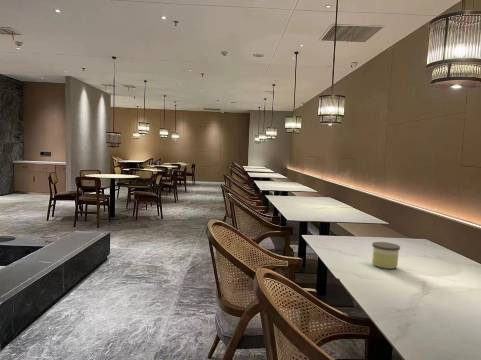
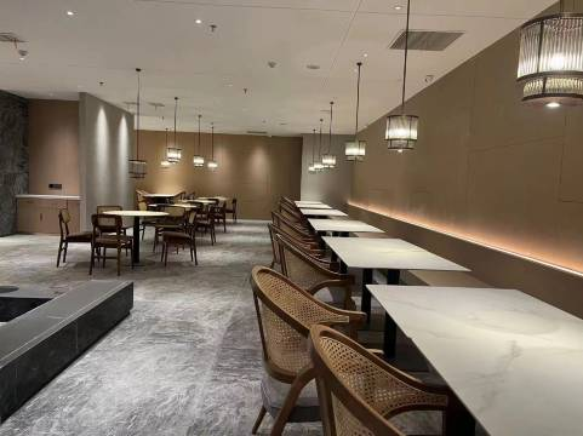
- candle (385, 255)
